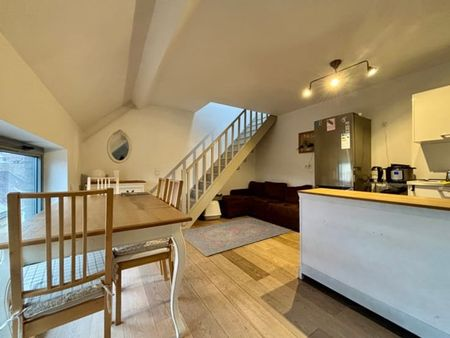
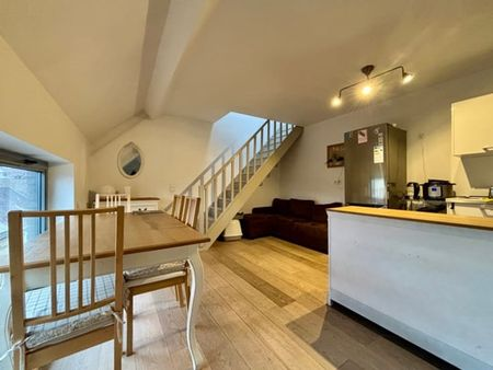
- rug (234, 231)
